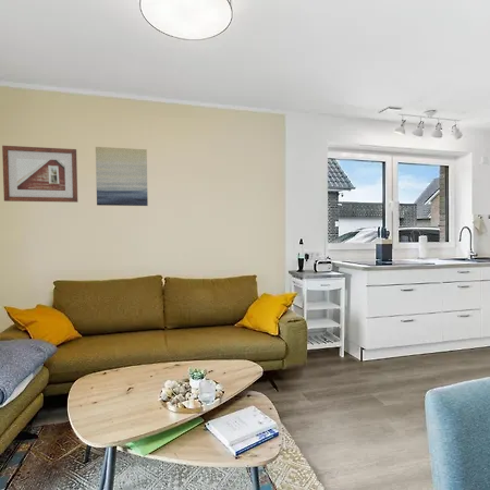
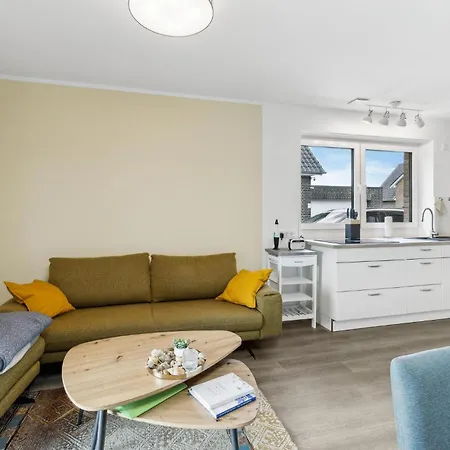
- picture frame (40, 174)
- wall art (122, 176)
